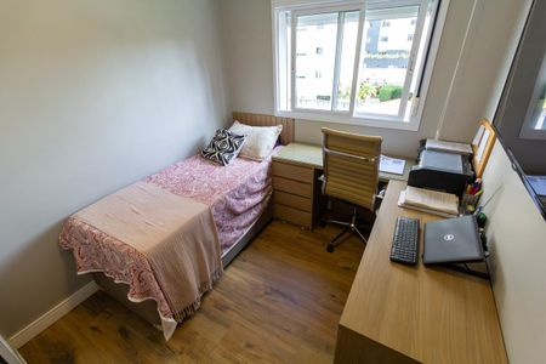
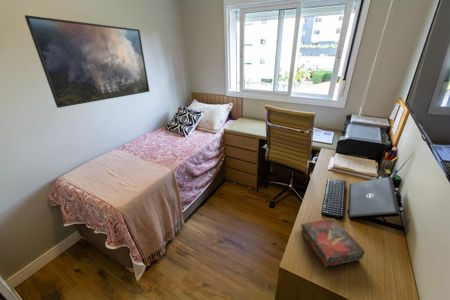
+ book (329, 240)
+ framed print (103, 63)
